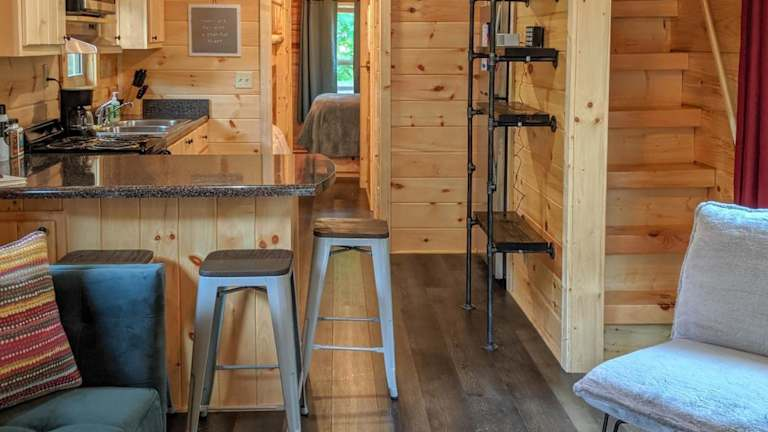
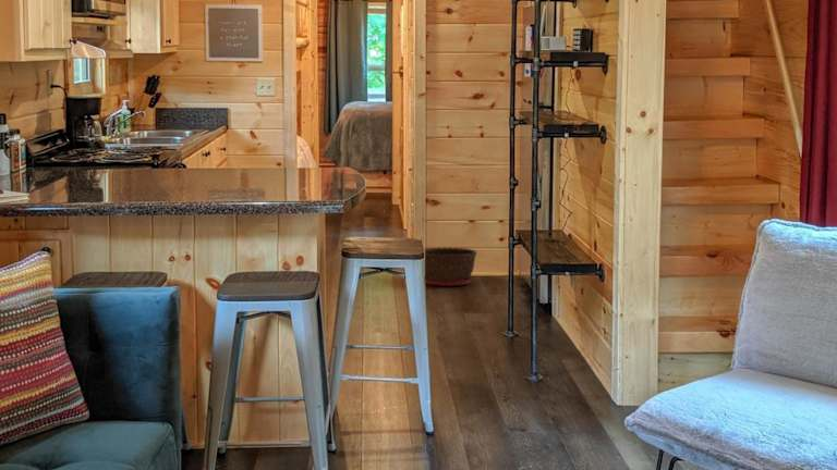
+ basket (446, 265)
